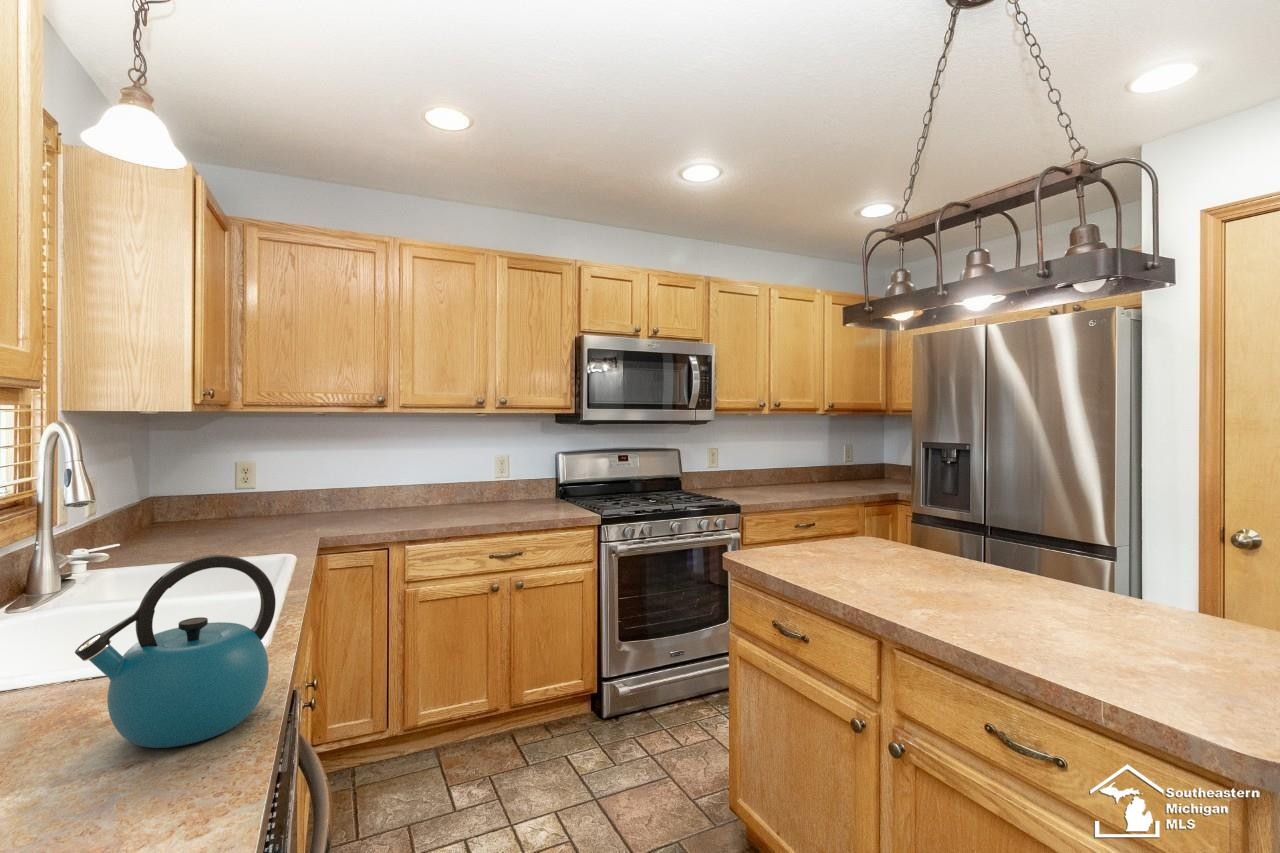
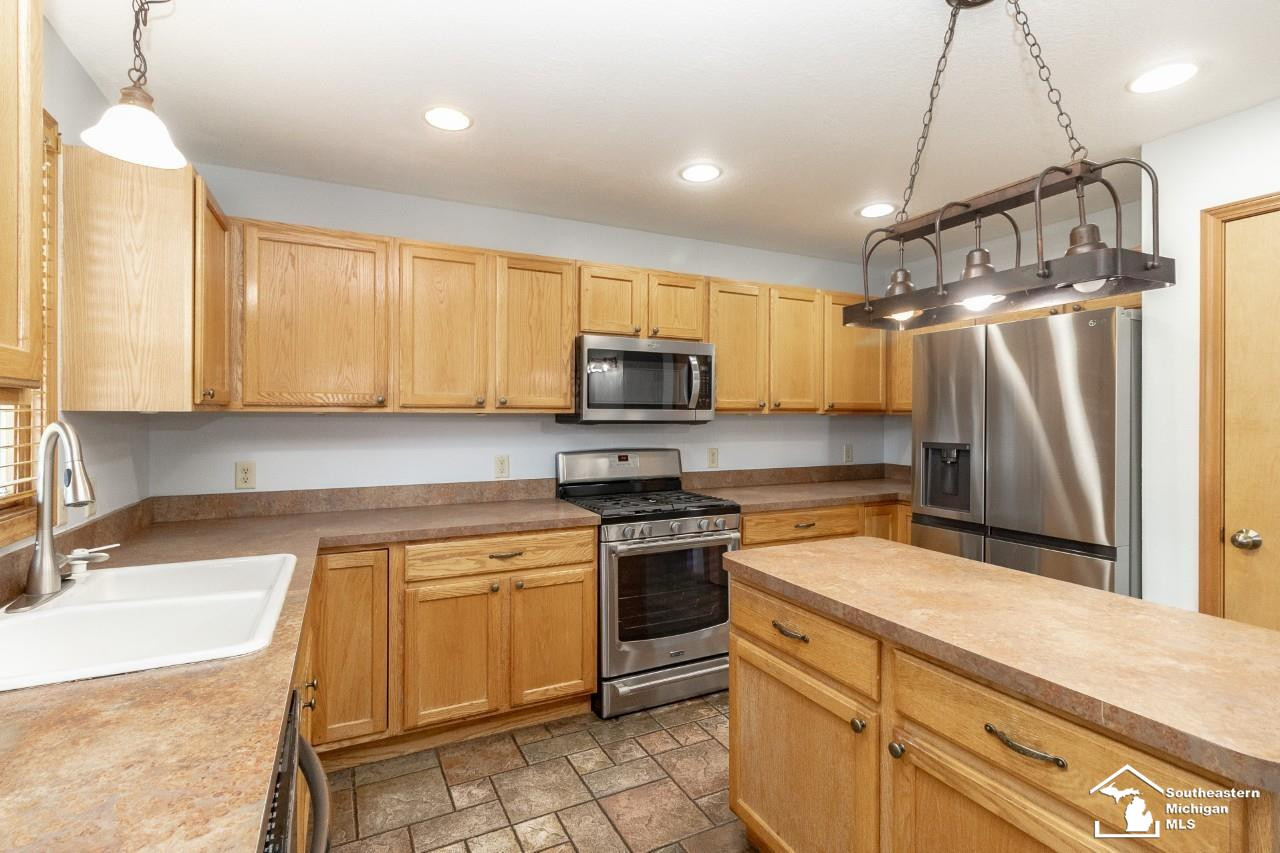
- kettle (183, 644)
